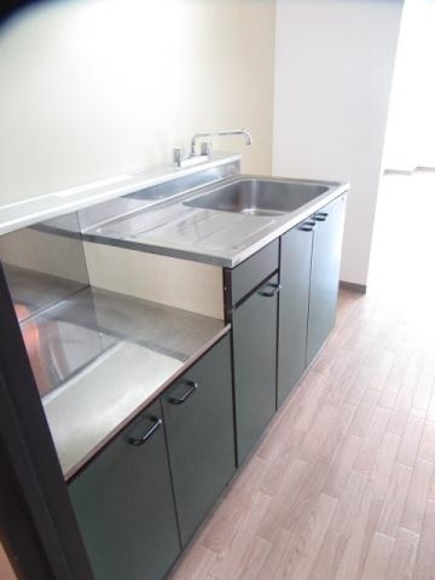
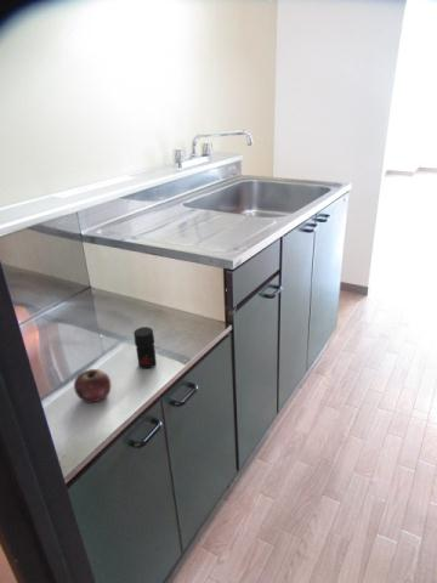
+ jar (144, 347)
+ apple (92, 384)
